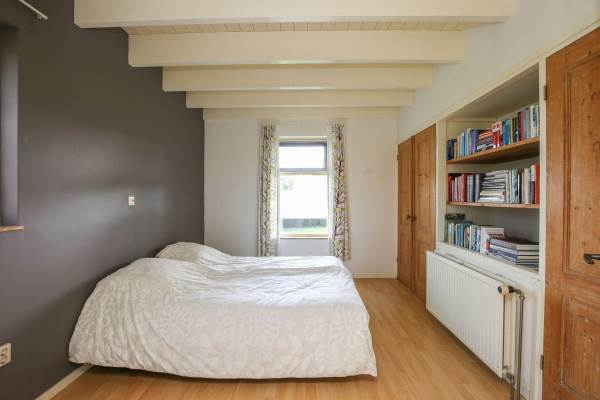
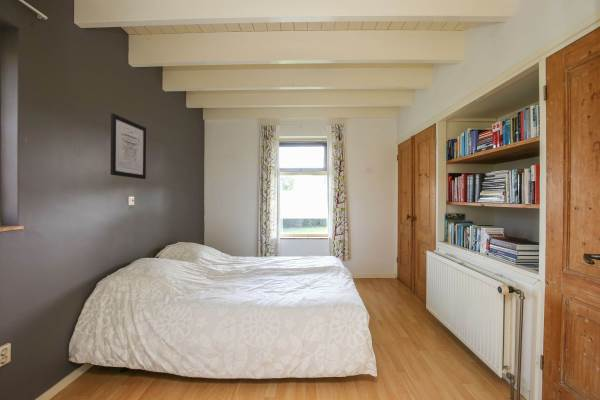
+ wall art (129, 149)
